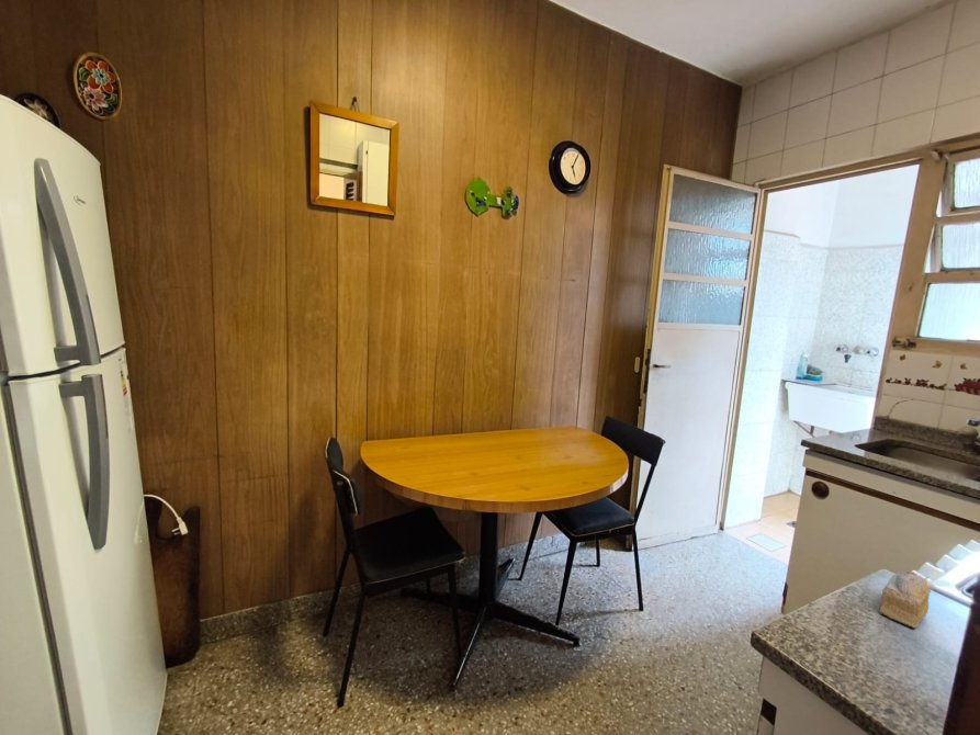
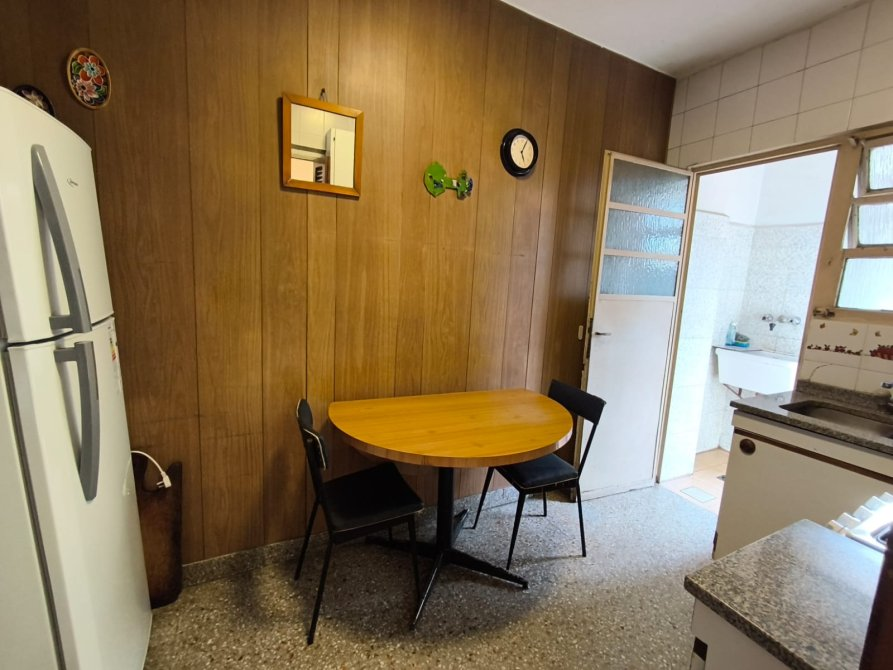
- cake slice (906, 596)
